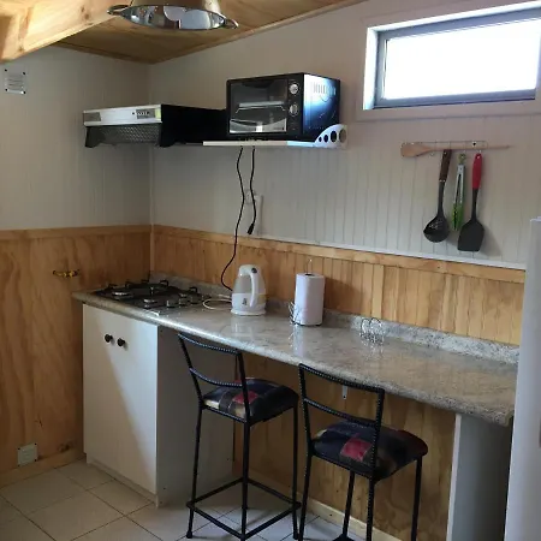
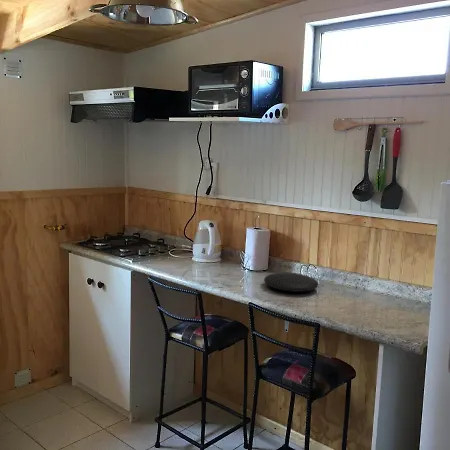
+ plate (290, 281)
